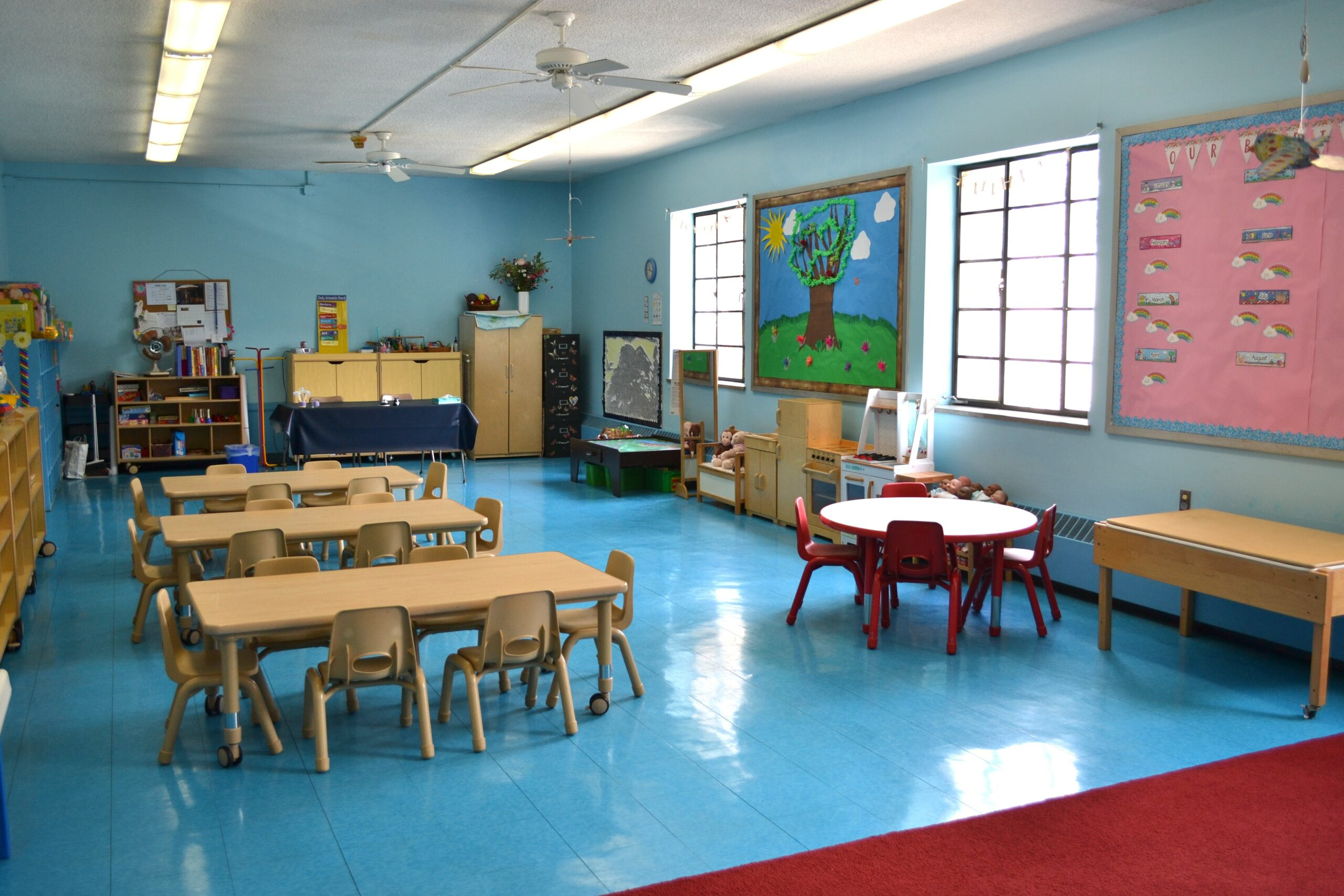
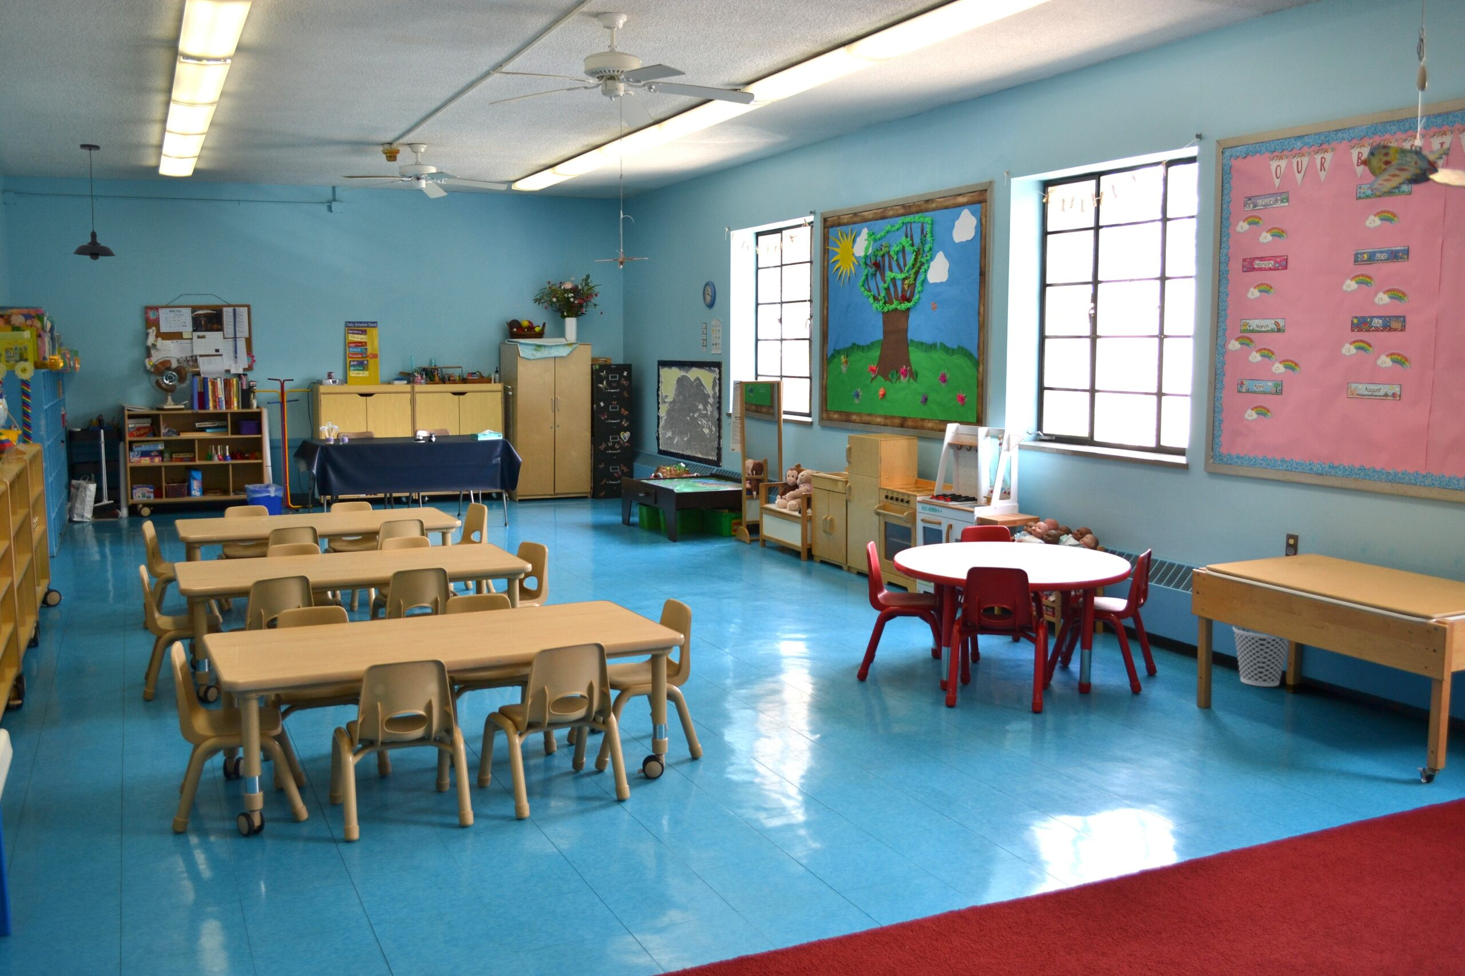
+ wastebasket (1261, 656)
+ light fixture (93, 203)
